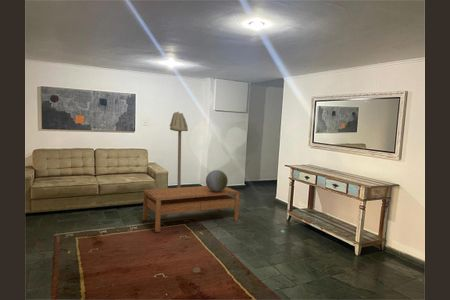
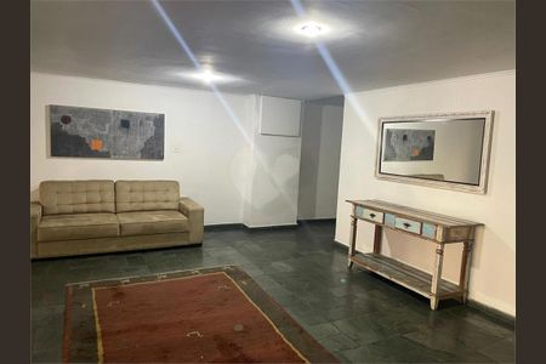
- decorative sphere (216, 180)
- coffee table (192, 205)
- floor lamp (178, 152)
